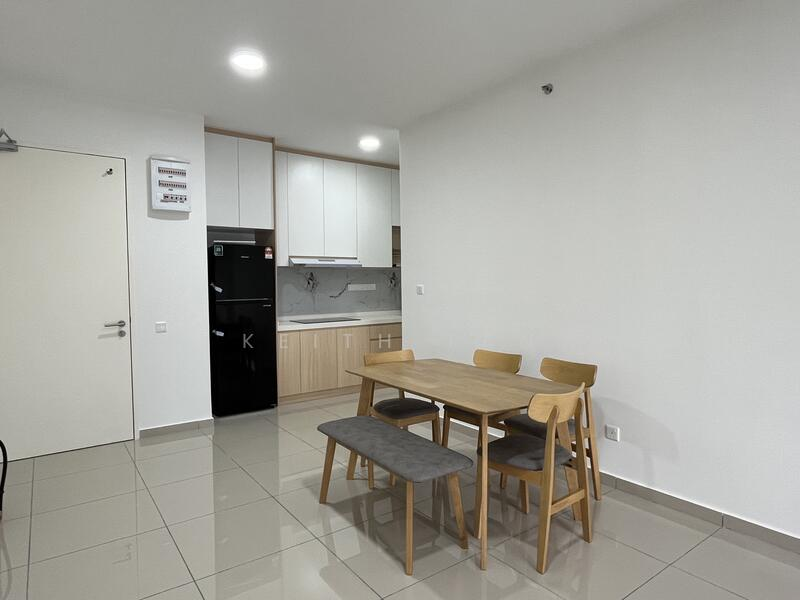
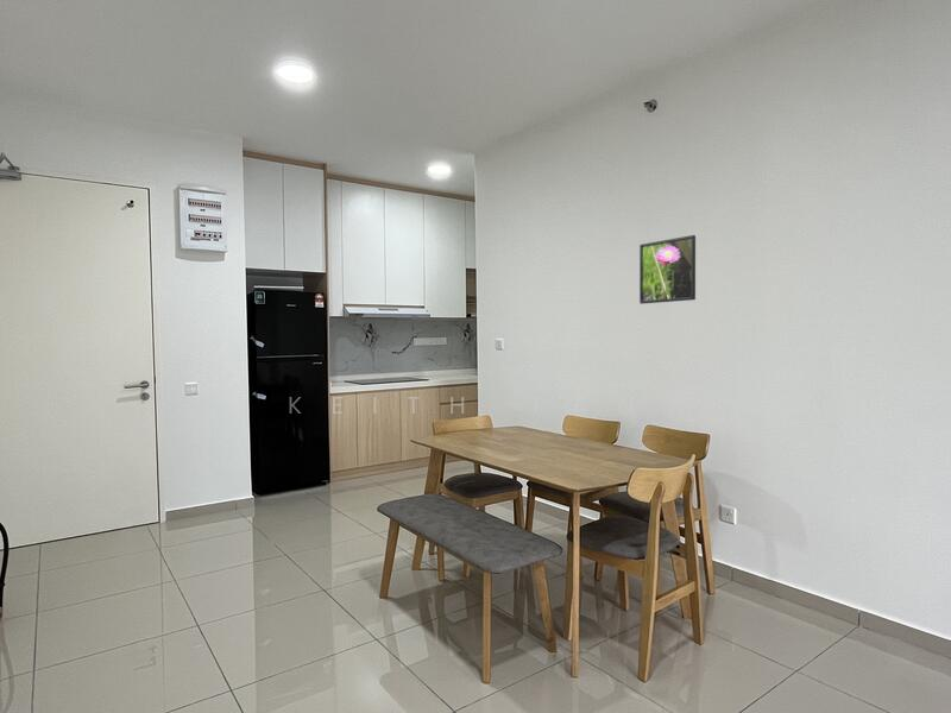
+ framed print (666, 271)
